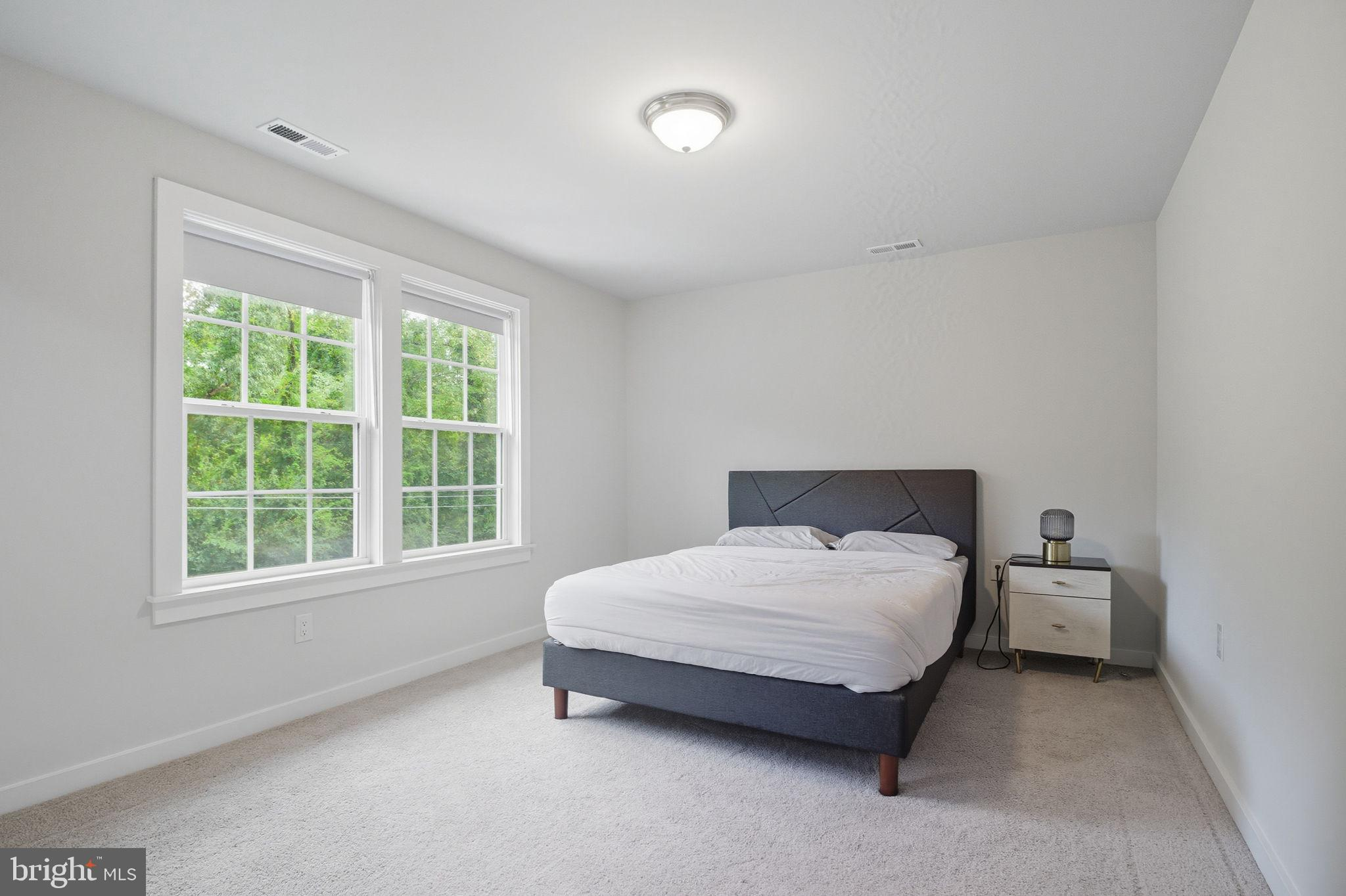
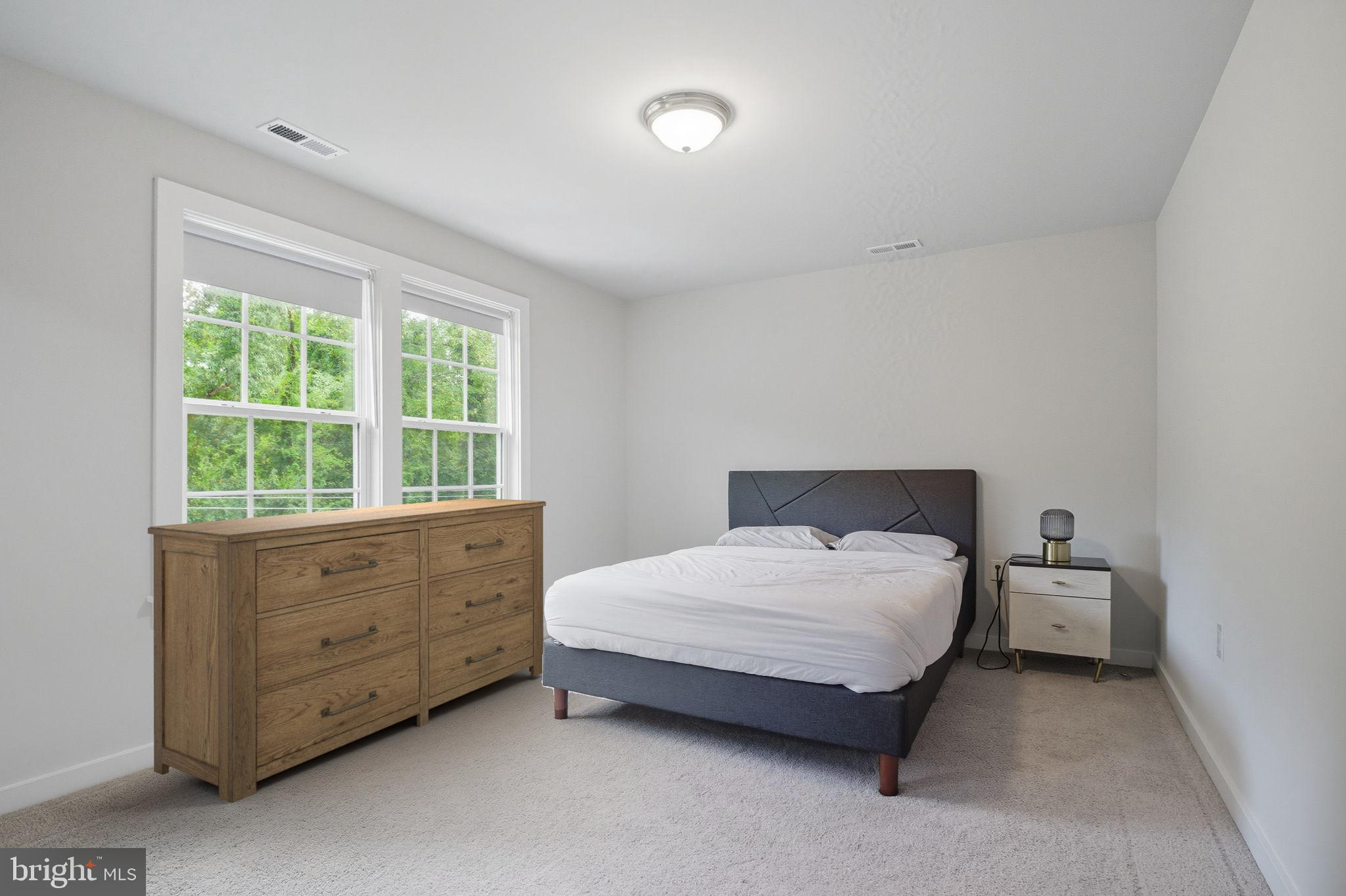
+ dresser (386, 614)
